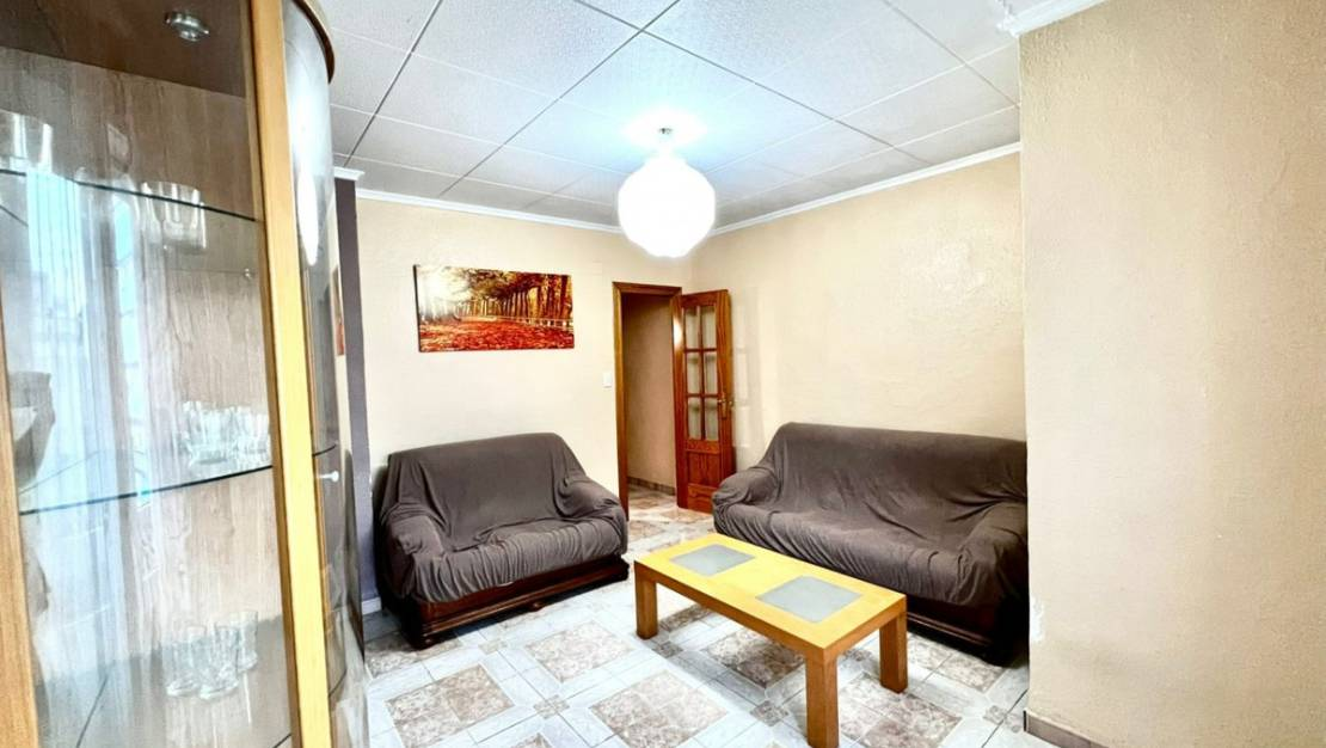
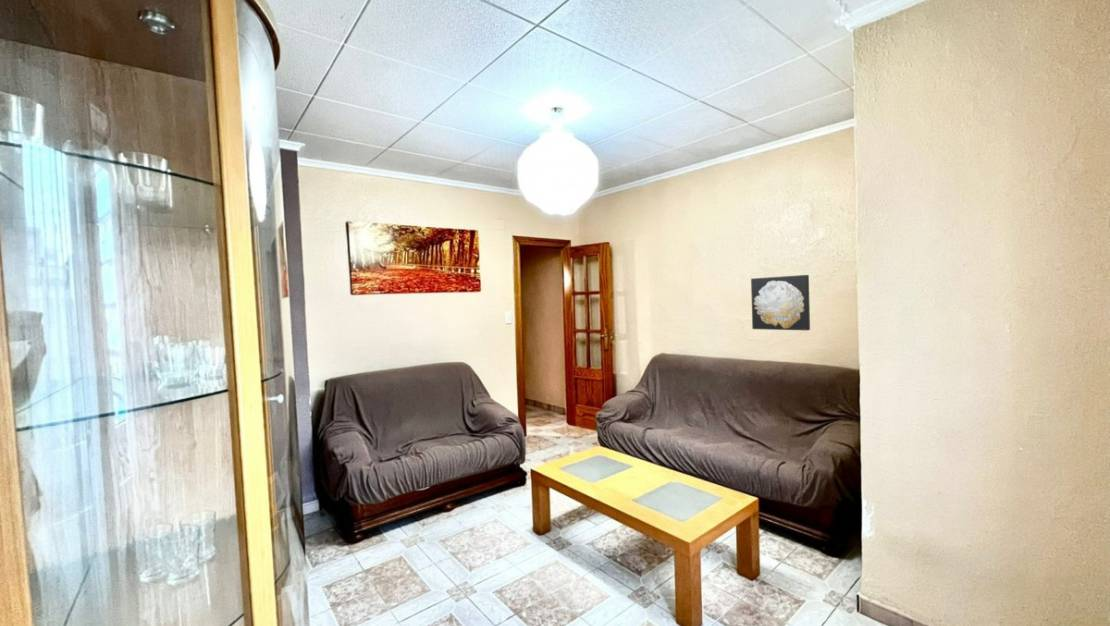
+ wall art (779, 303)
